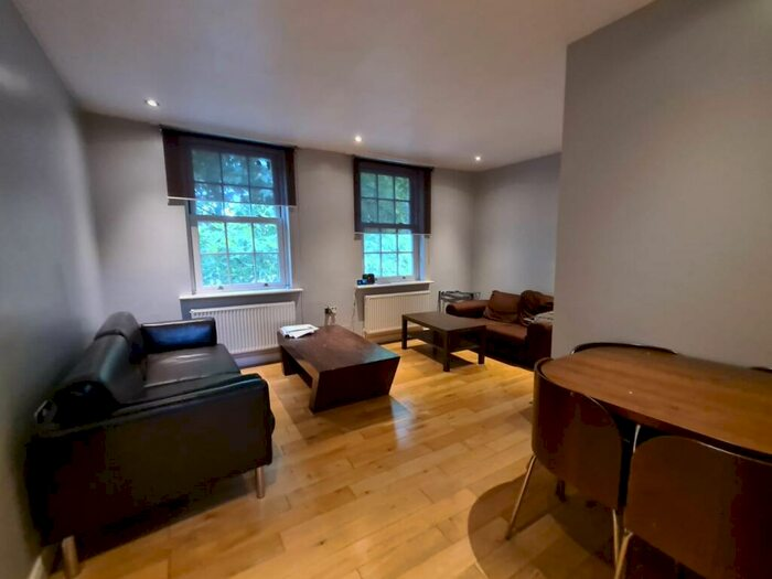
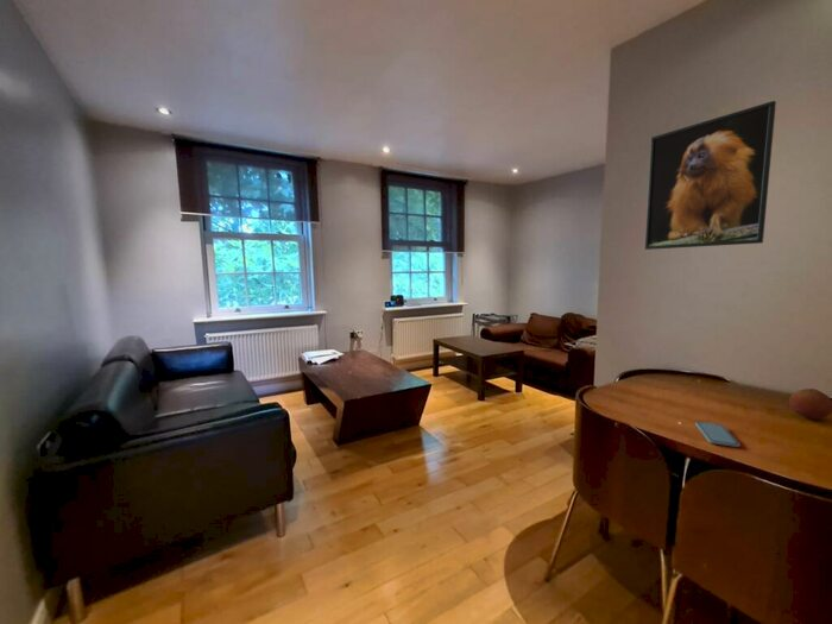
+ smartphone (716, 433)
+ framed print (701, 184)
+ fruit (809, 403)
